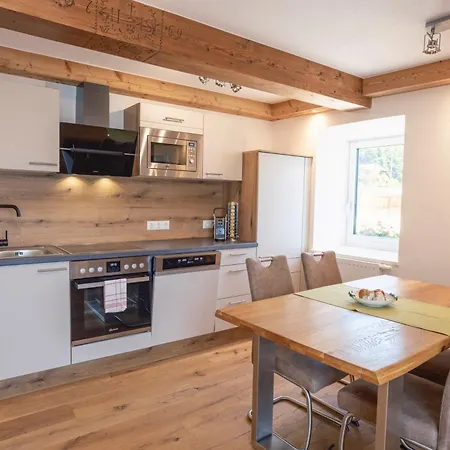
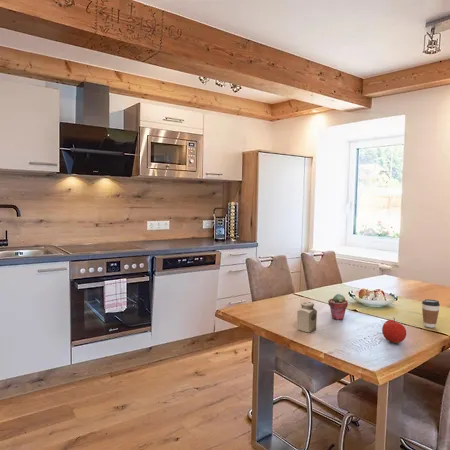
+ potted succulent (338, 305)
+ coffee cup (430, 313)
+ fruit (394, 329)
+ salt shaker (307, 315)
